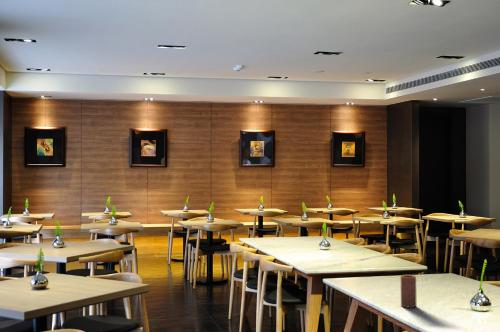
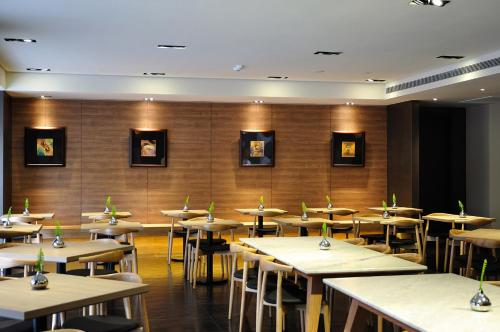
- candle (408, 291)
